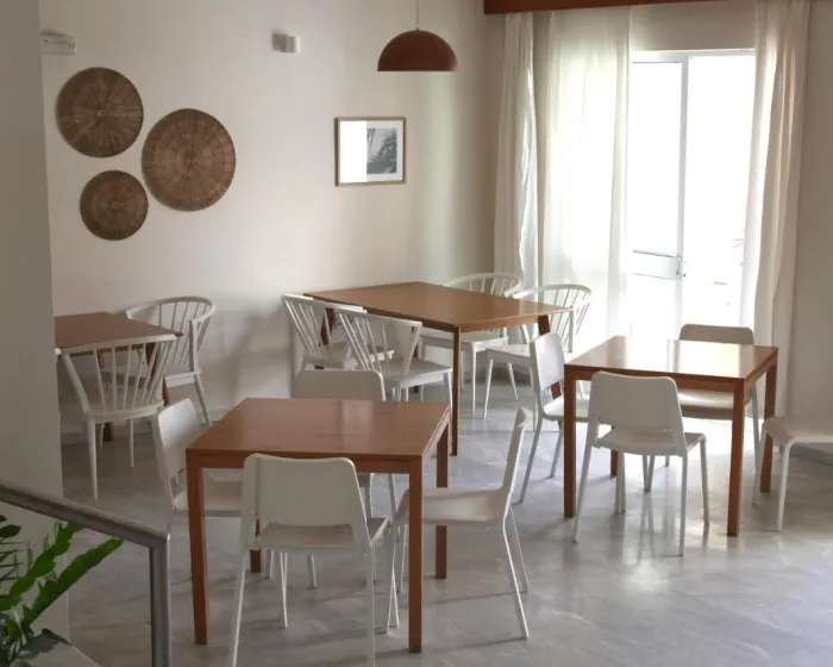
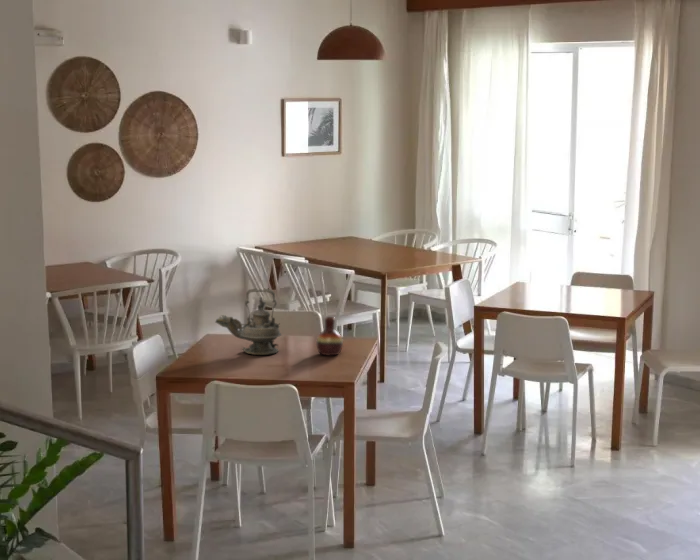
+ teapot (248, 320)
+ vase (329, 335)
